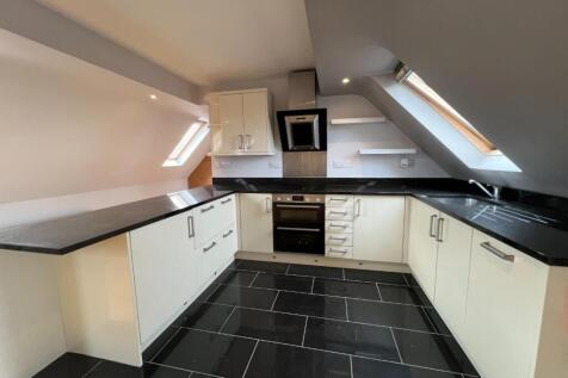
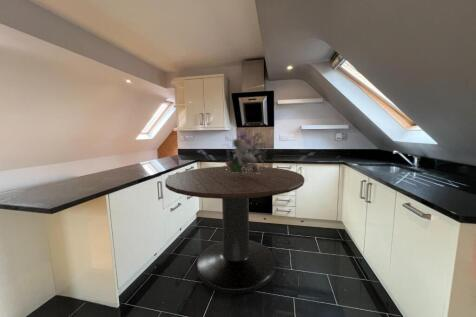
+ dining table (235, 220)
+ bouquet (242, 148)
